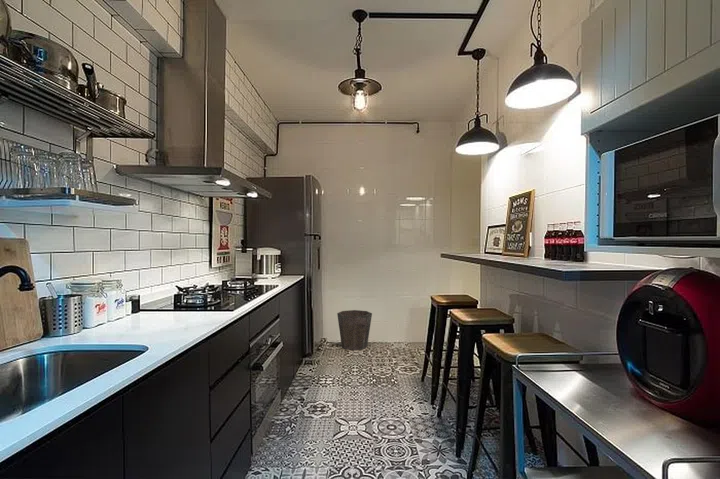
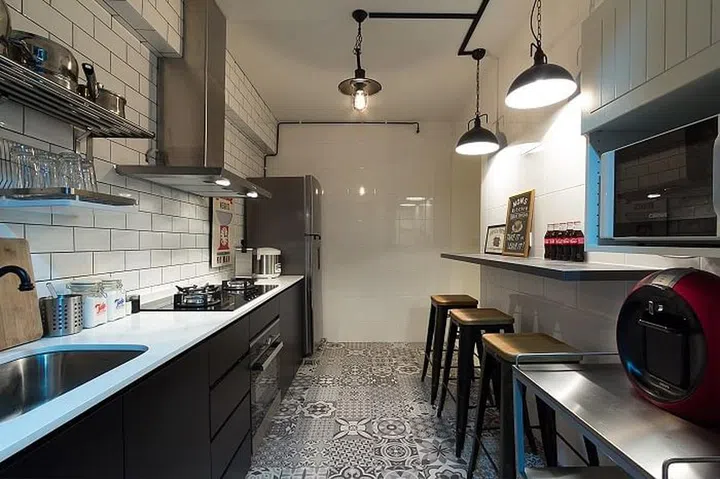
- waste bin (354, 329)
